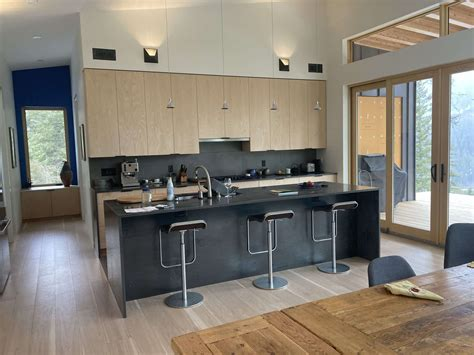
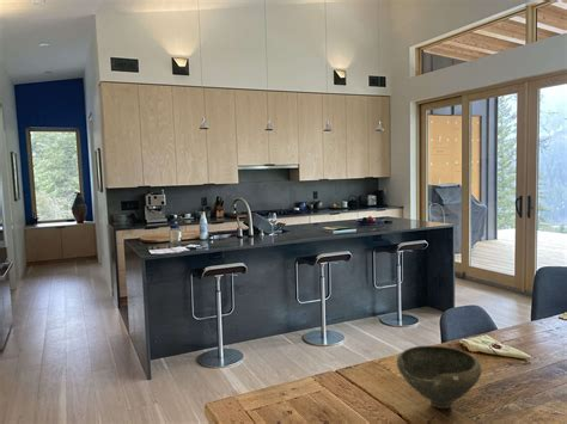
+ bowl (438, 381)
